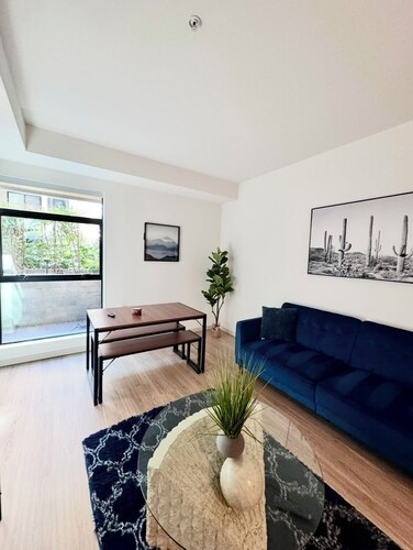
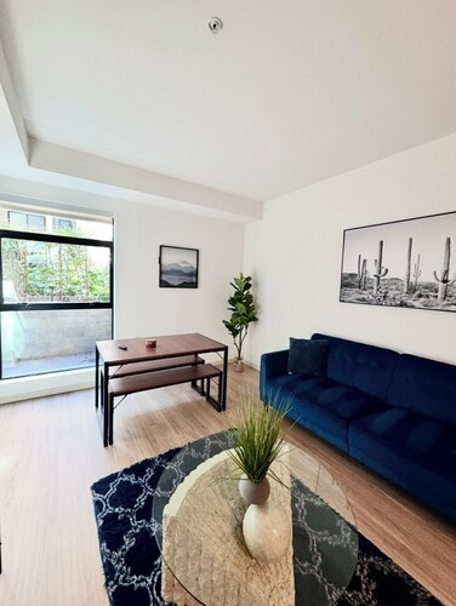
- remote control (291, 507)
